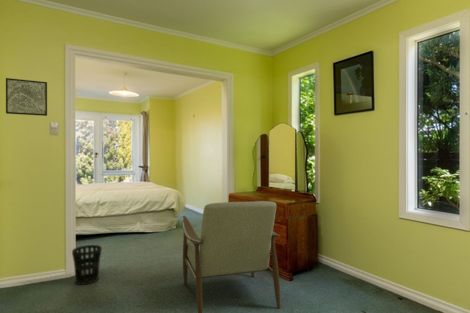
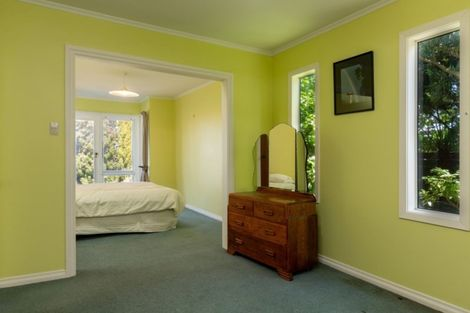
- wastebasket (87, 264)
- wall art (27, 97)
- chair (228, 244)
